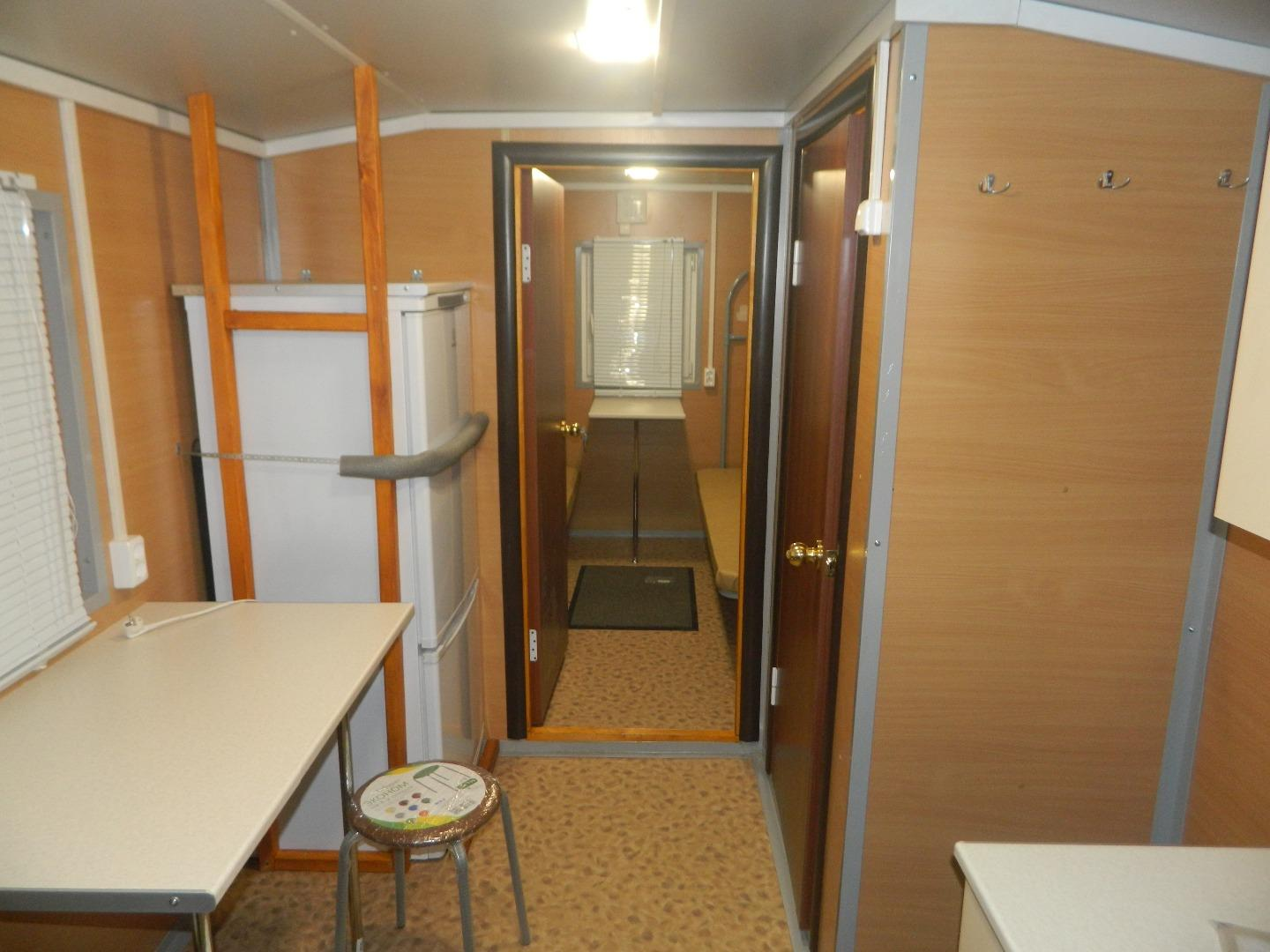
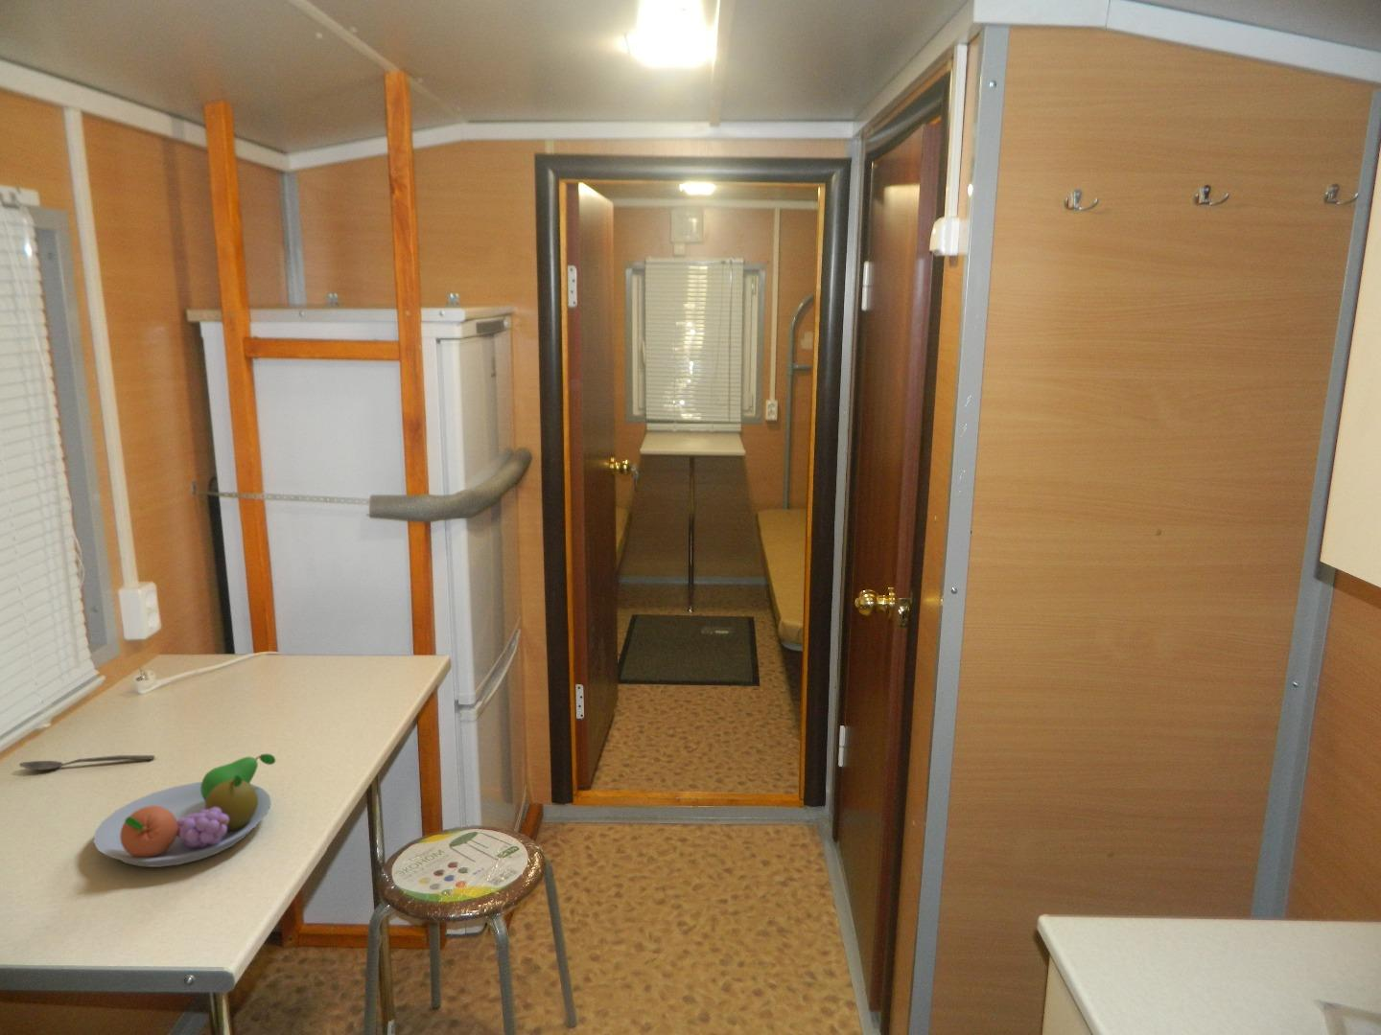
+ spoon (87, 761)
+ fruit bowl (191, 801)
